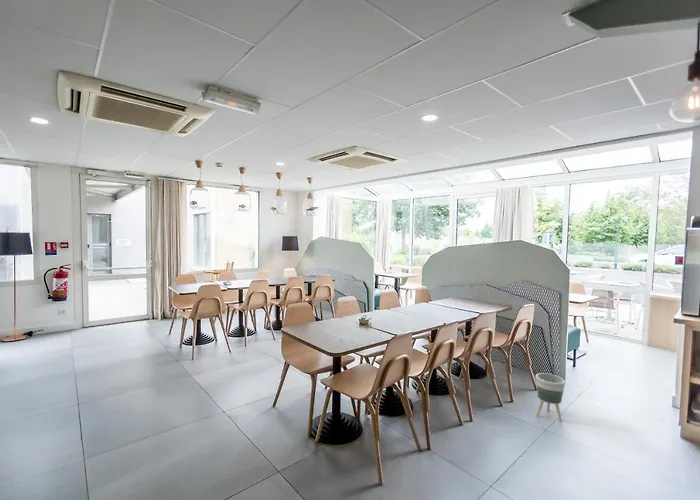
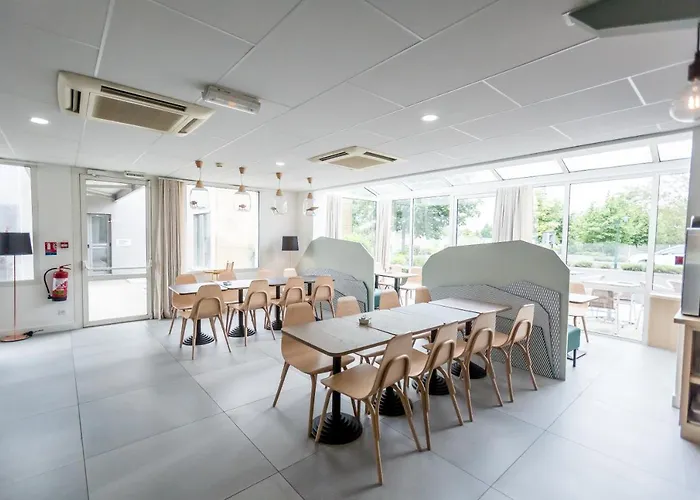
- planter (549, 396)
